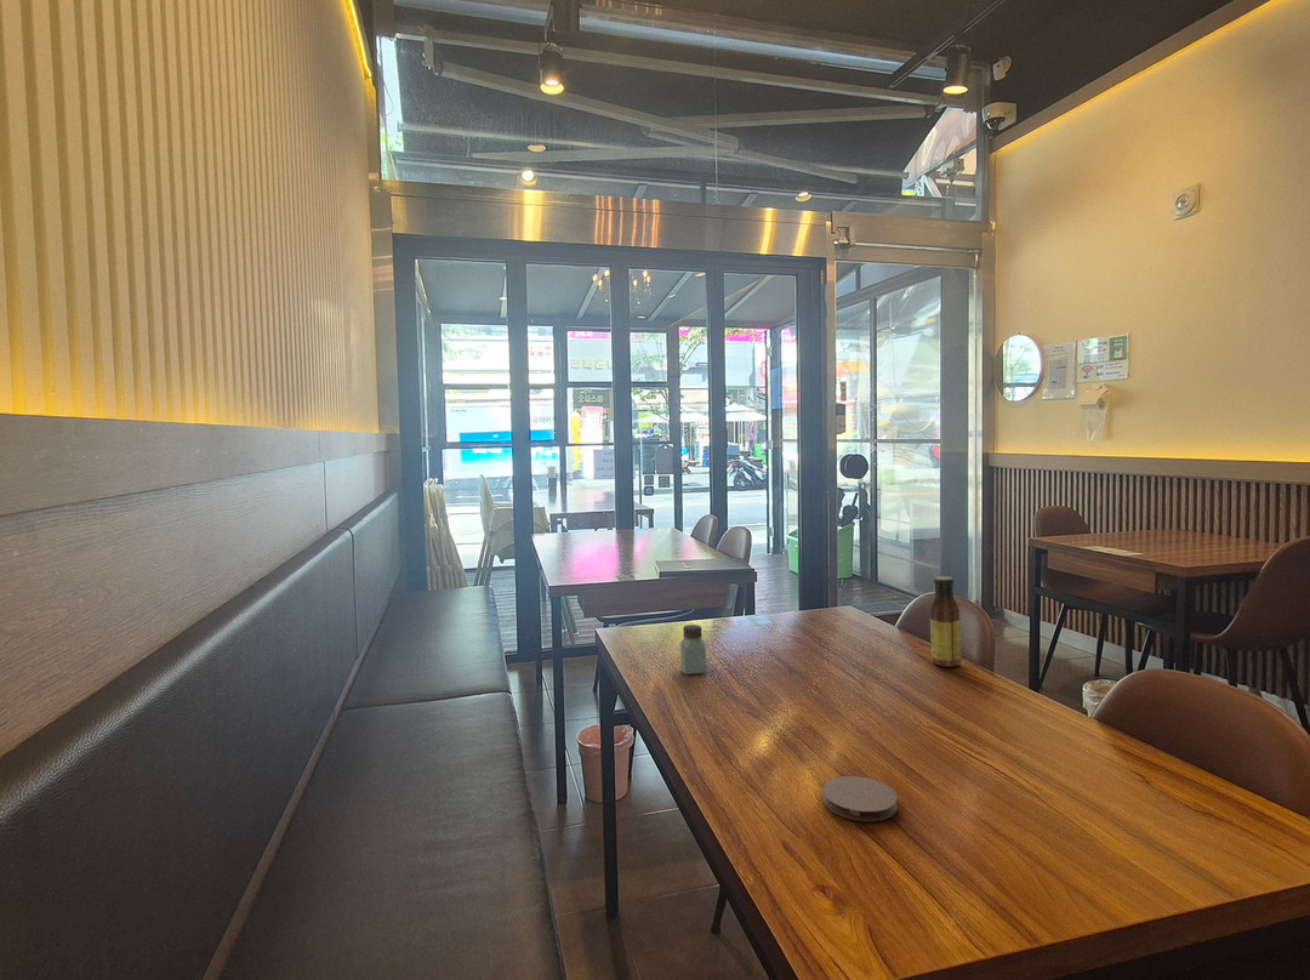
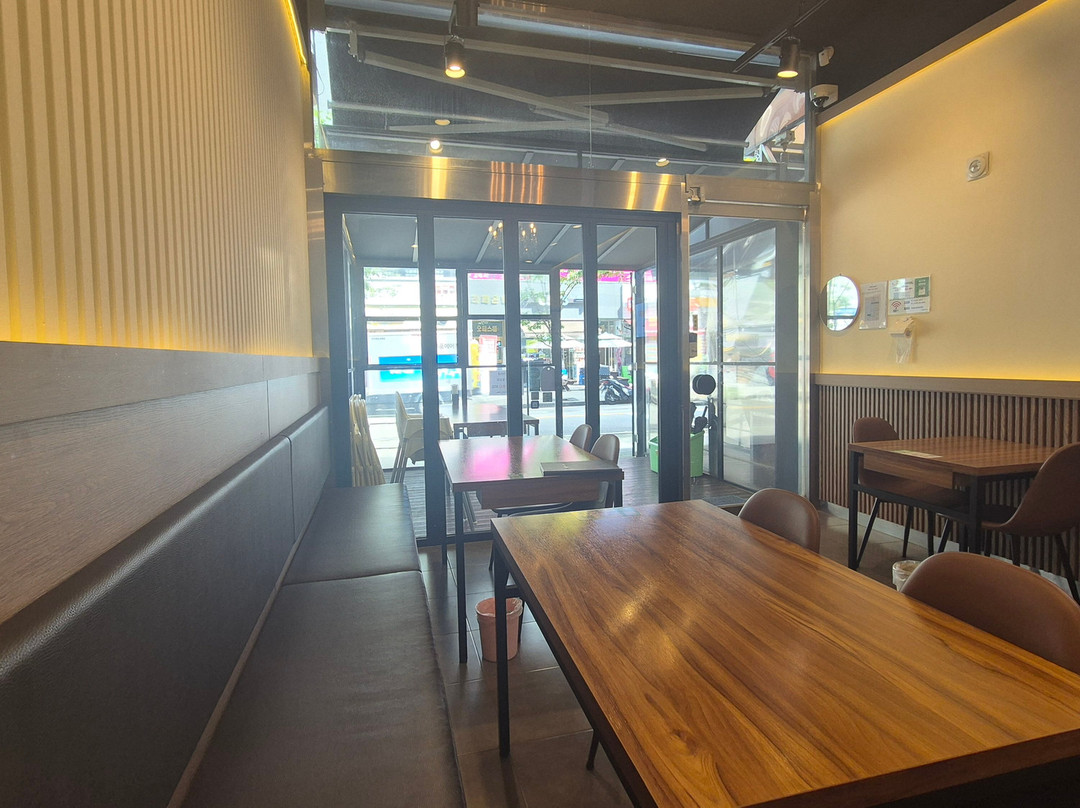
- saltshaker (693, 649)
- coaster (859, 797)
- sauce bottle (945, 620)
